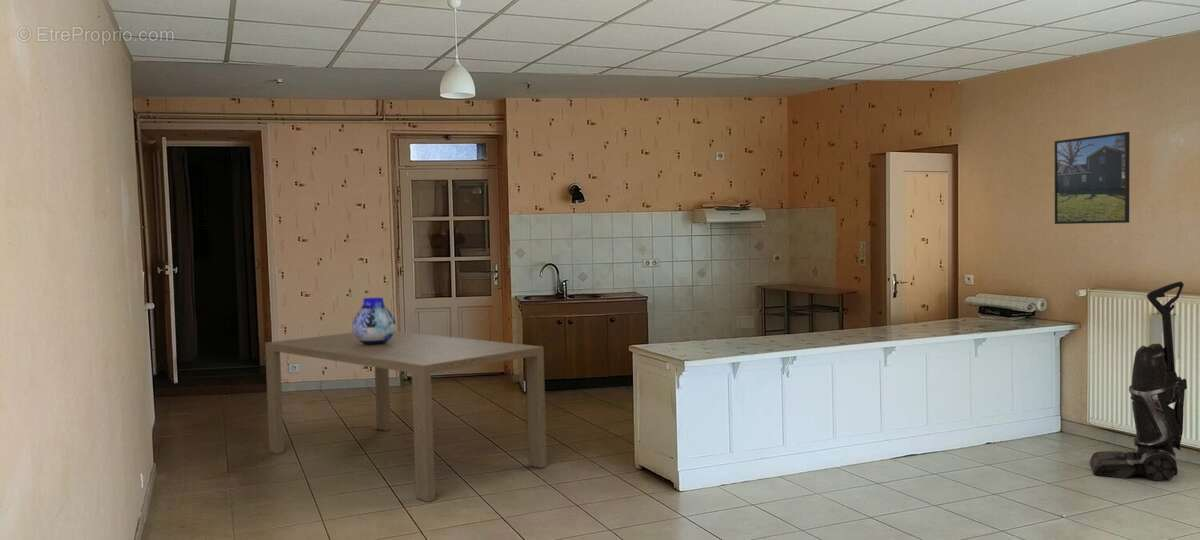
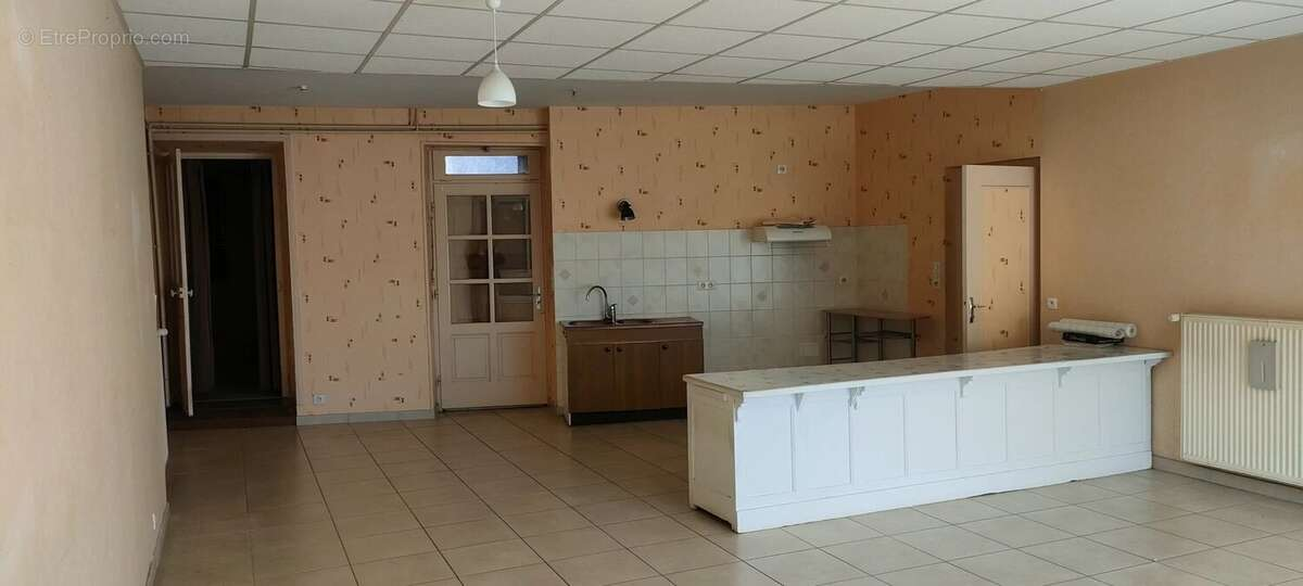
- dining table (389, 401)
- vase (374, 320)
- vacuum cleaner (1132, 377)
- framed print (1090, 180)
